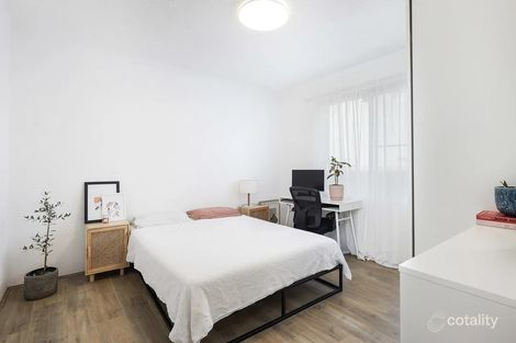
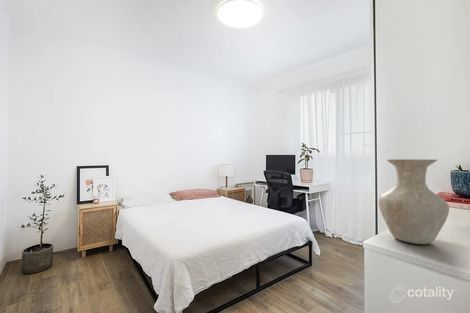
+ vase (411, 199)
